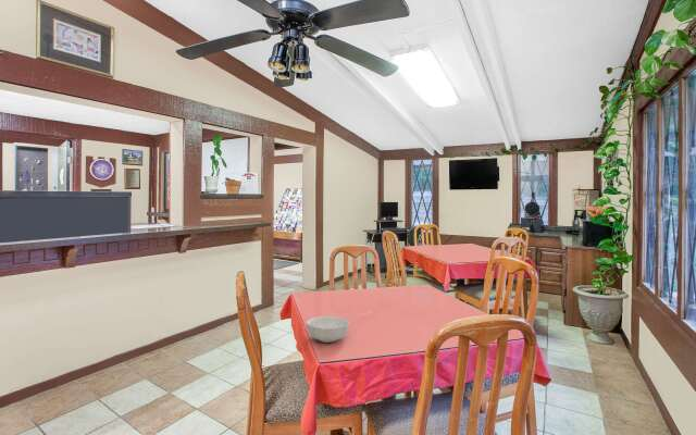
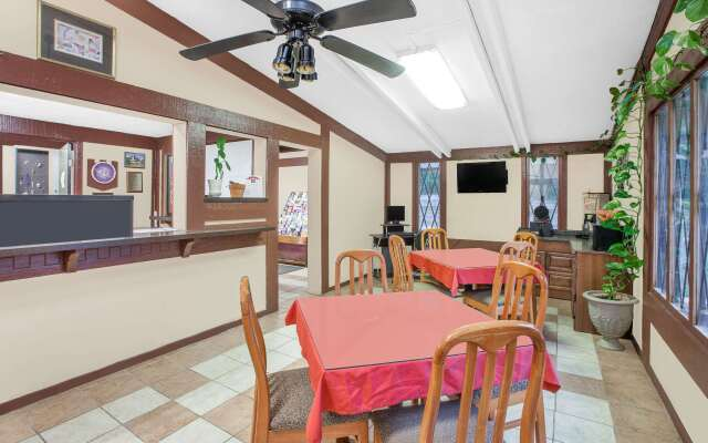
- cereal bowl (327, 330)
